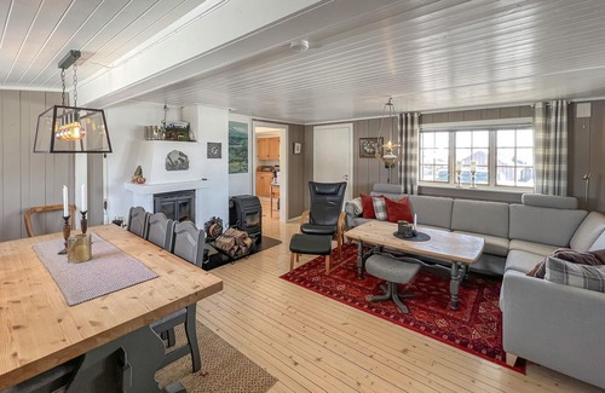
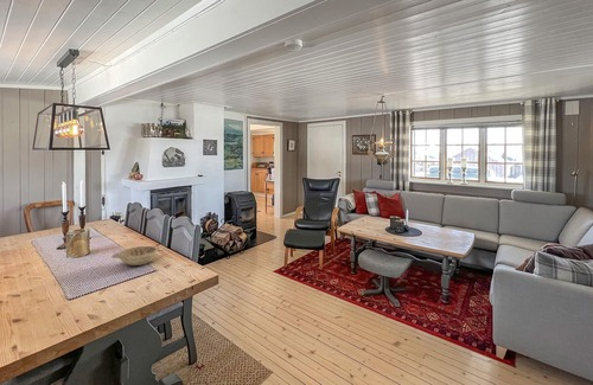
+ decorative bowl (138, 256)
